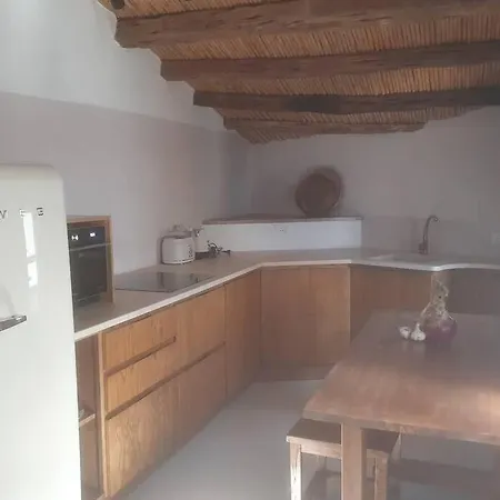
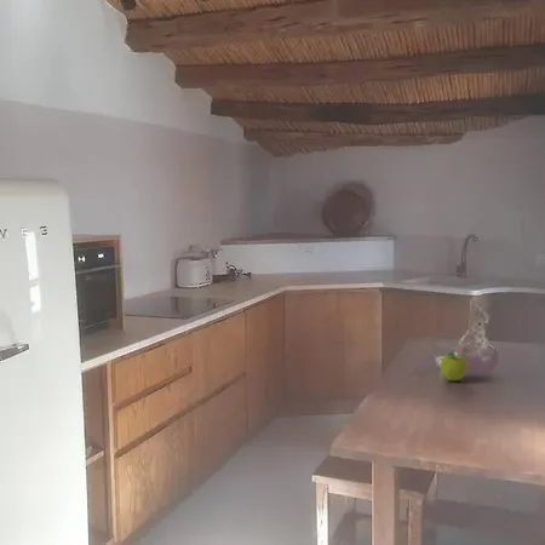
+ fruit (453, 366)
